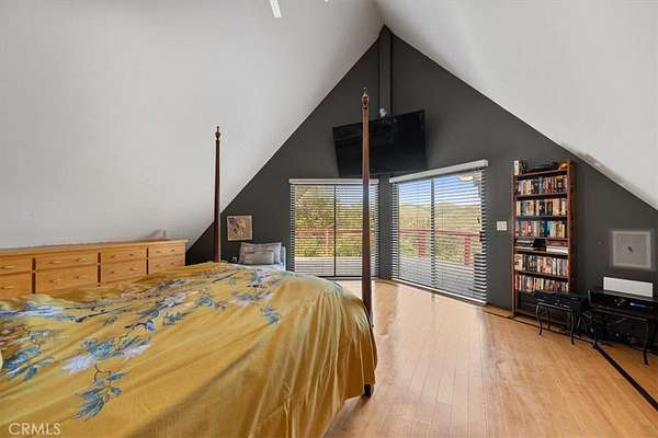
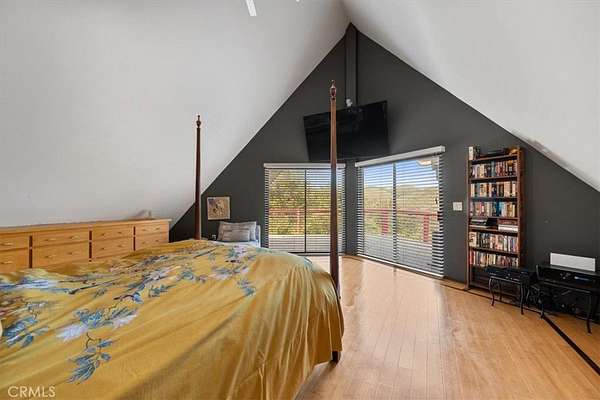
- wall art (631, 249)
